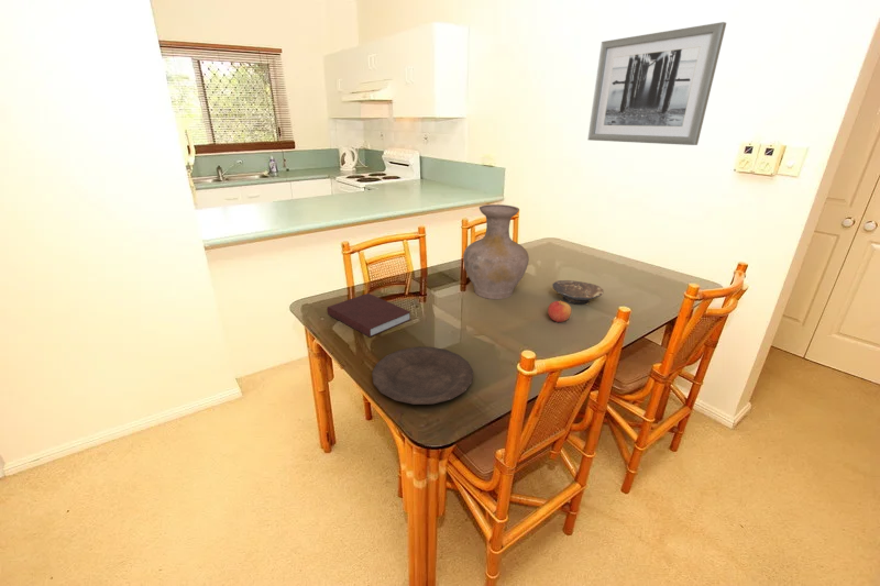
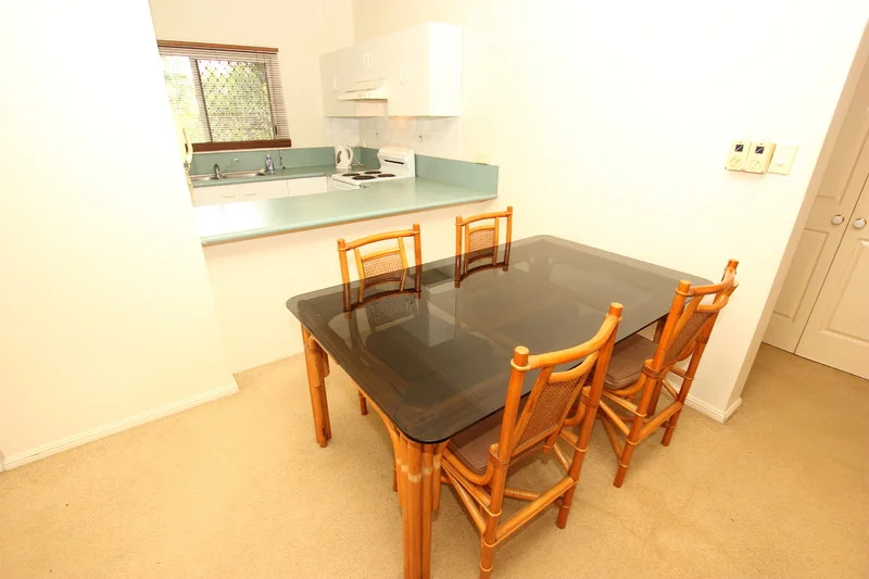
- vase (496, 251)
- plate (422, 375)
- apple (559, 310)
- wall art (646, 90)
- notebook (369, 313)
- bowl (576, 292)
